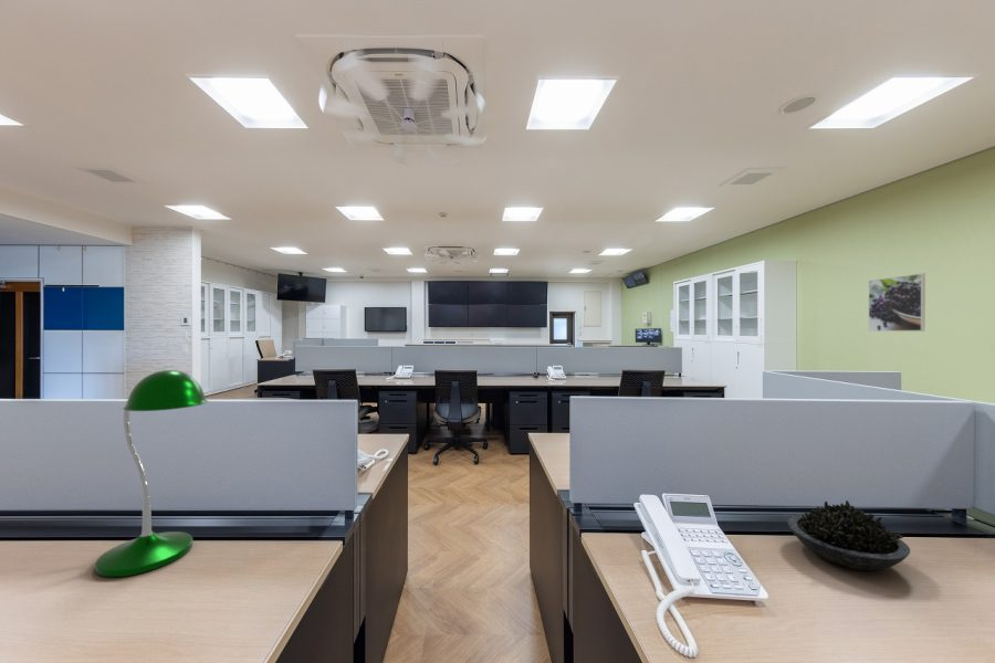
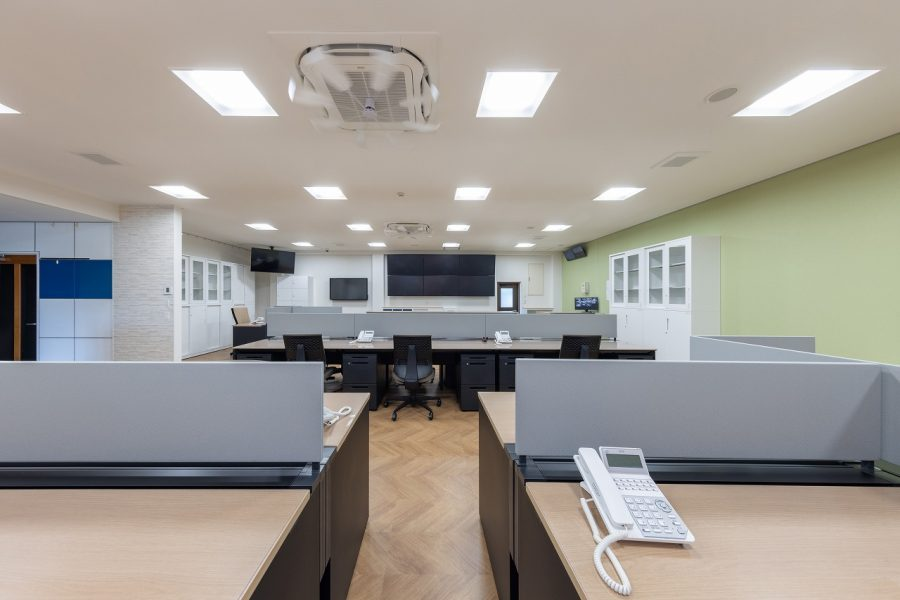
- desk lamp (143, 466)
- succulent plant (844, 532)
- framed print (894, 304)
